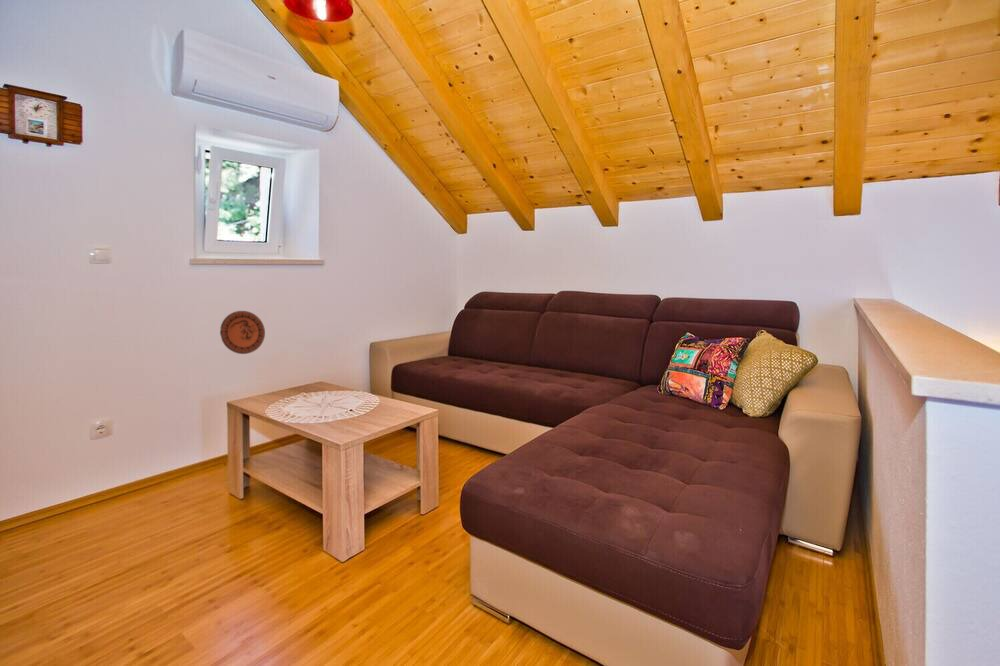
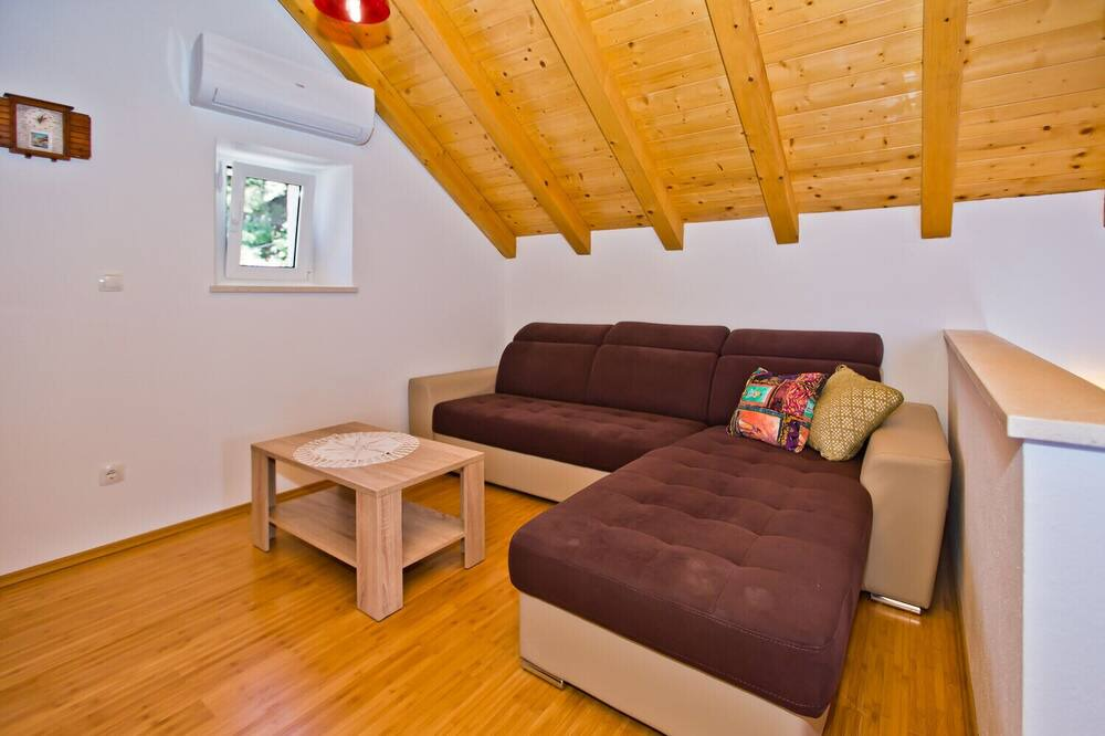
- decorative plate (242, 332)
